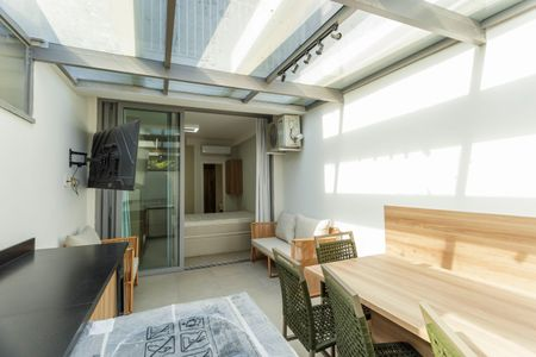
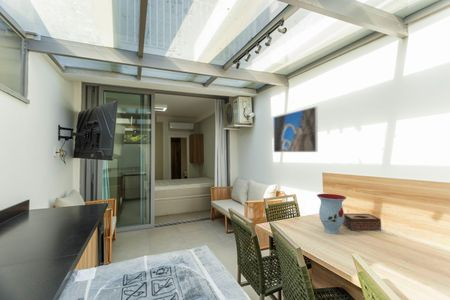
+ vase (331, 213)
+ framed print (292, 132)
+ tissue box (360, 221)
